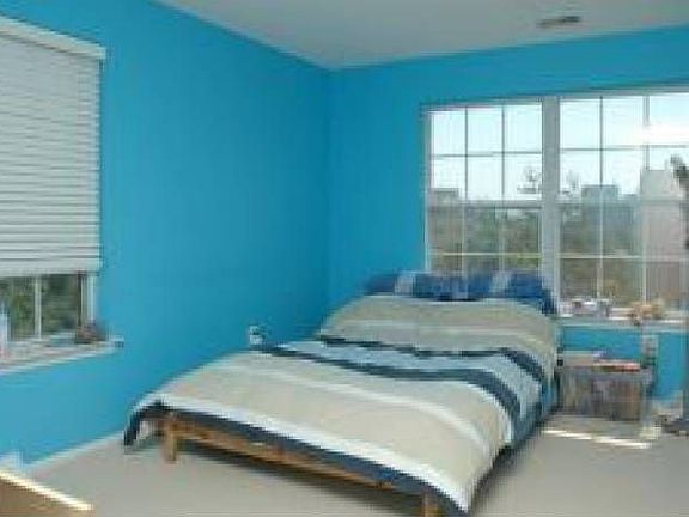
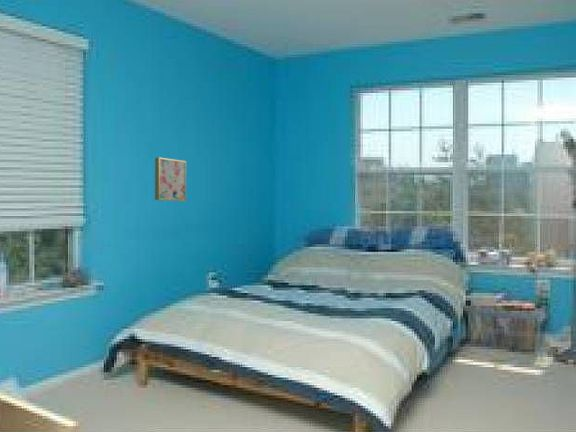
+ wall art (170, 180)
